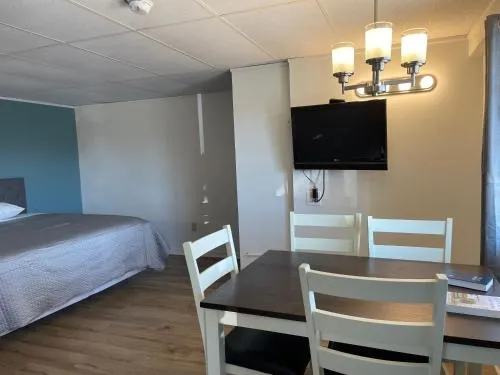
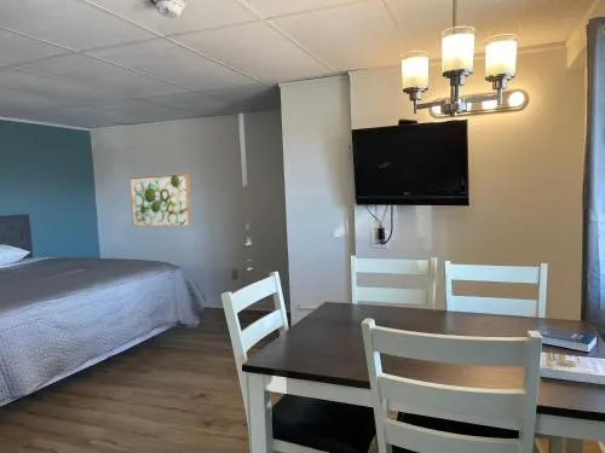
+ wall art (159, 201)
